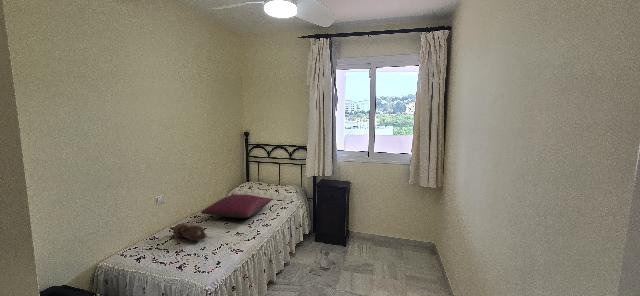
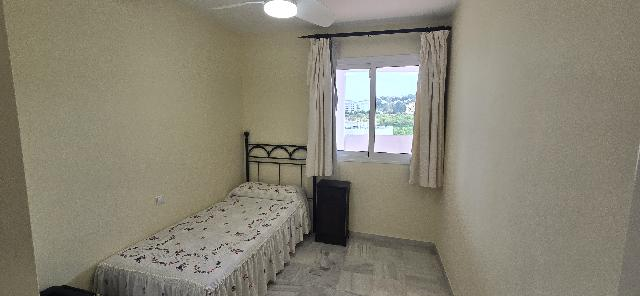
- pillow (239, 205)
- teddy bear (189, 229)
